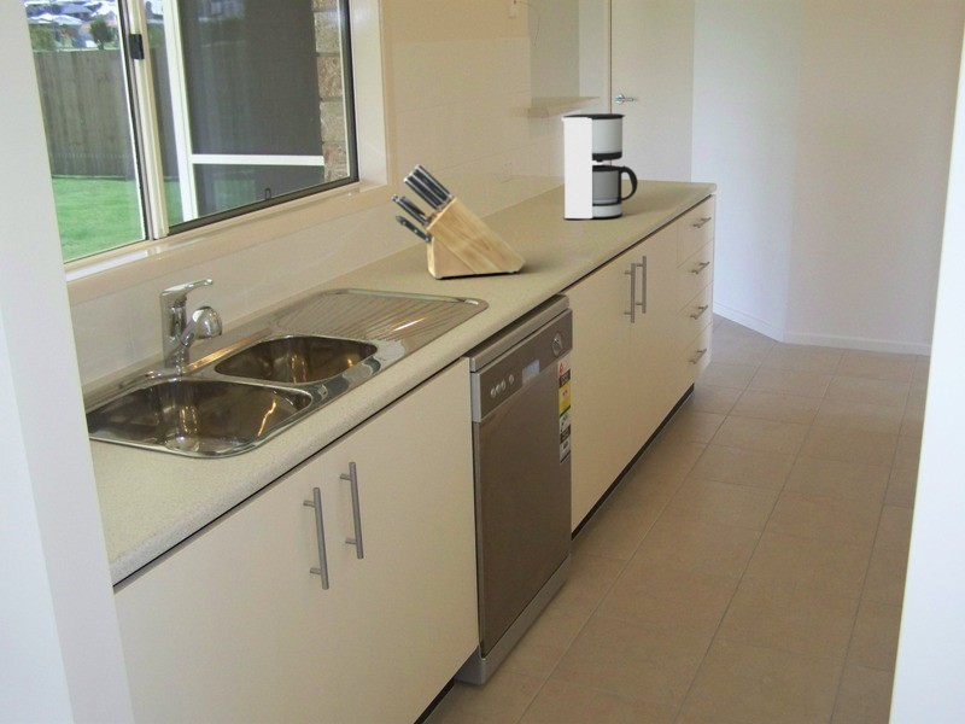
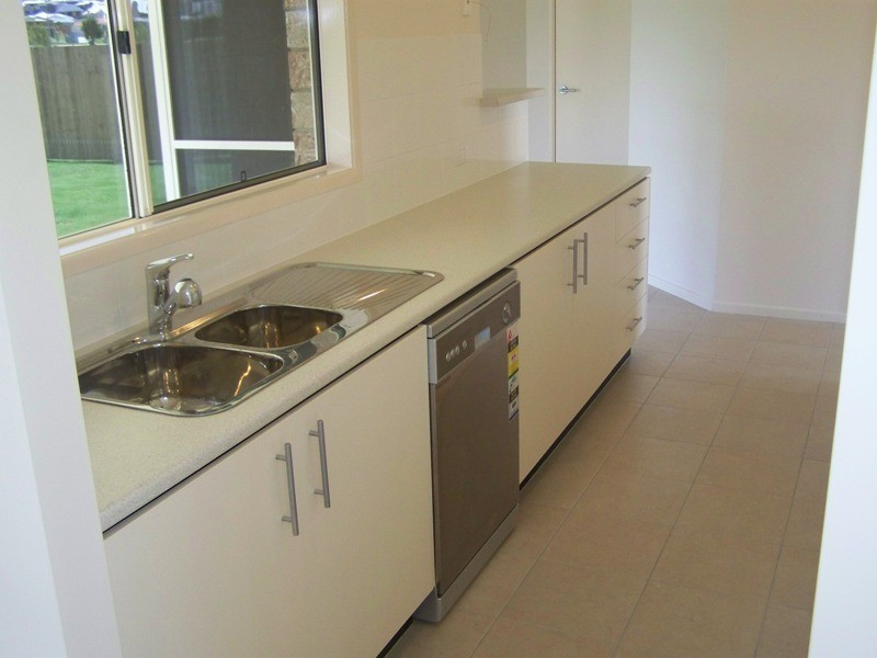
- knife block (457, 218)
- coffee maker (601, 165)
